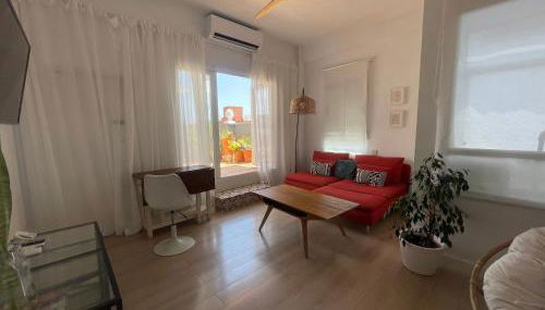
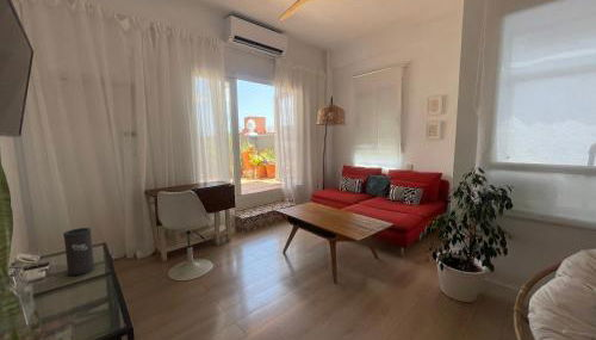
+ speaker (79, 251)
